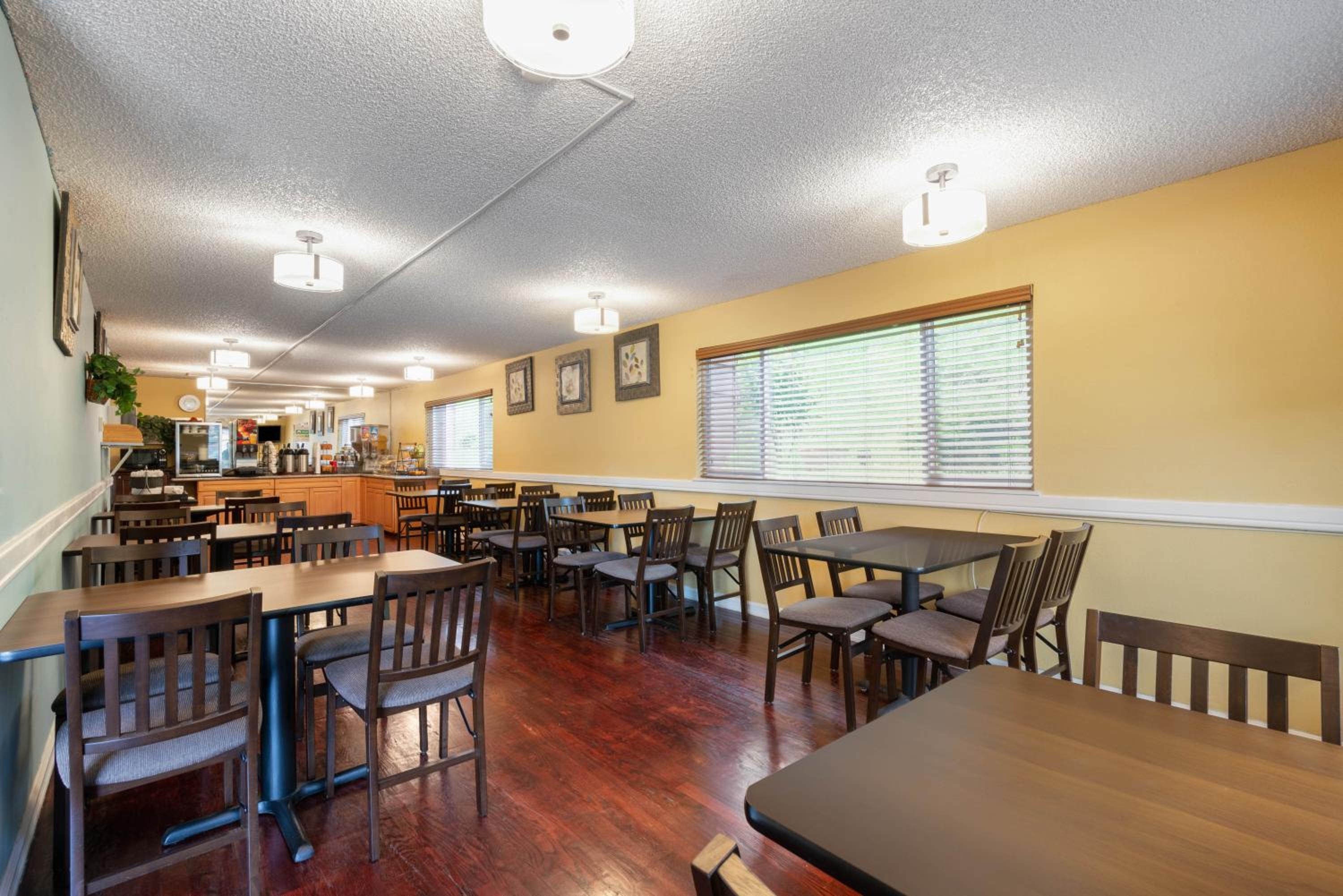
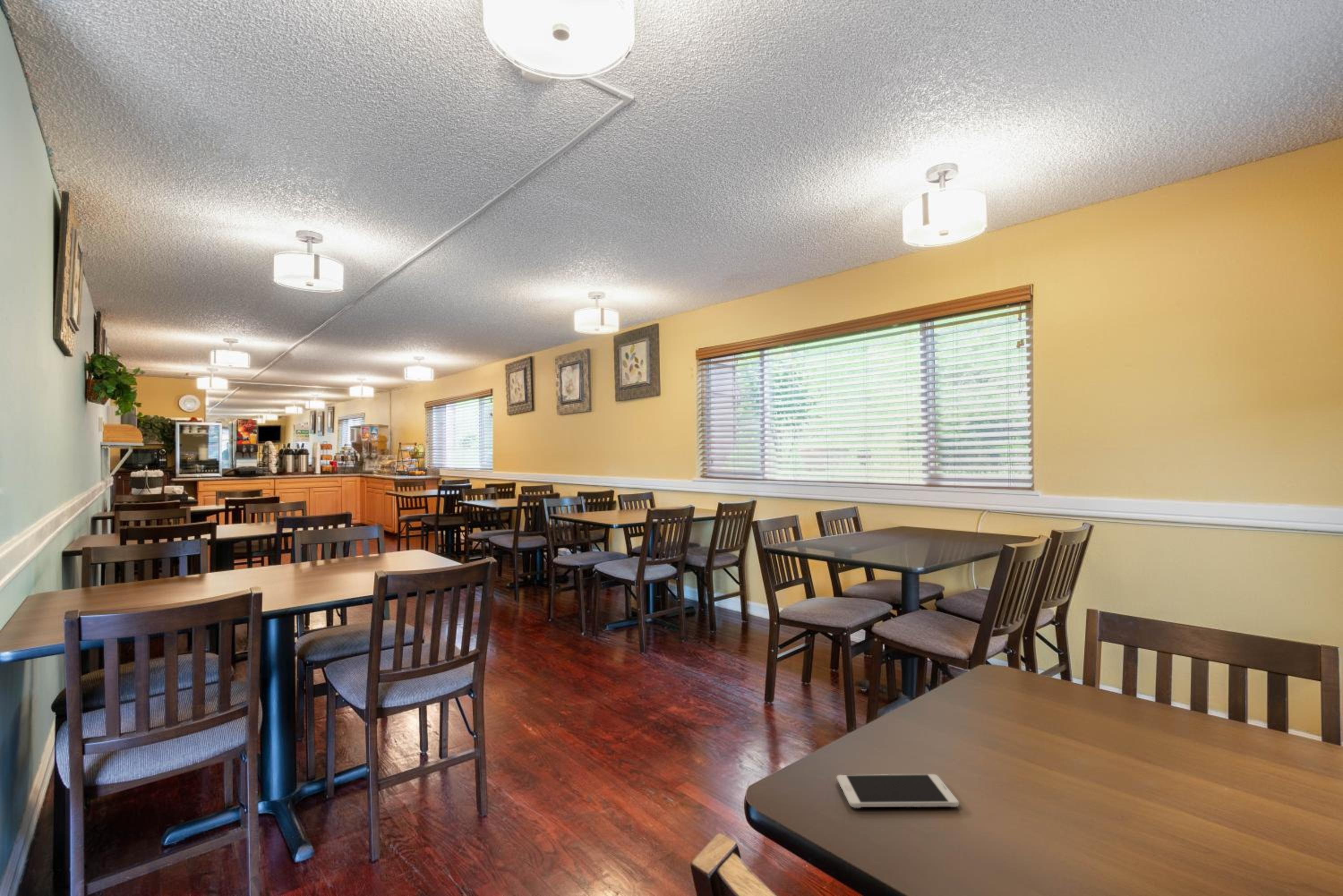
+ smartphone (895, 790)
